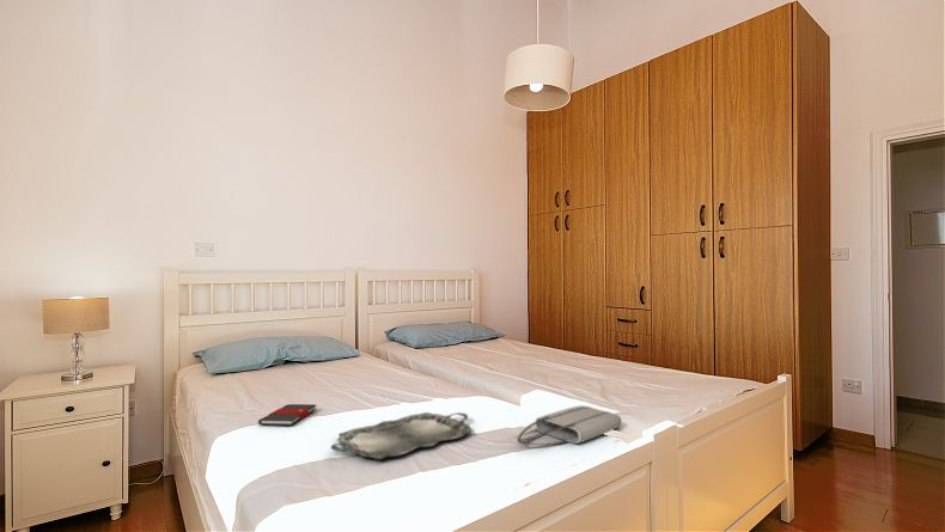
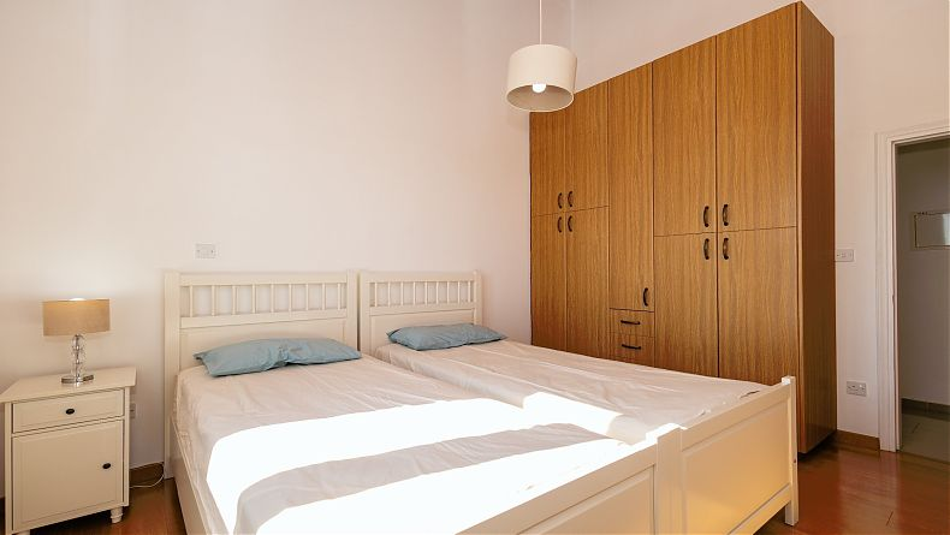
- serving tray (406, 433)
- tote bag (565, 427)
- book (288, 412)
